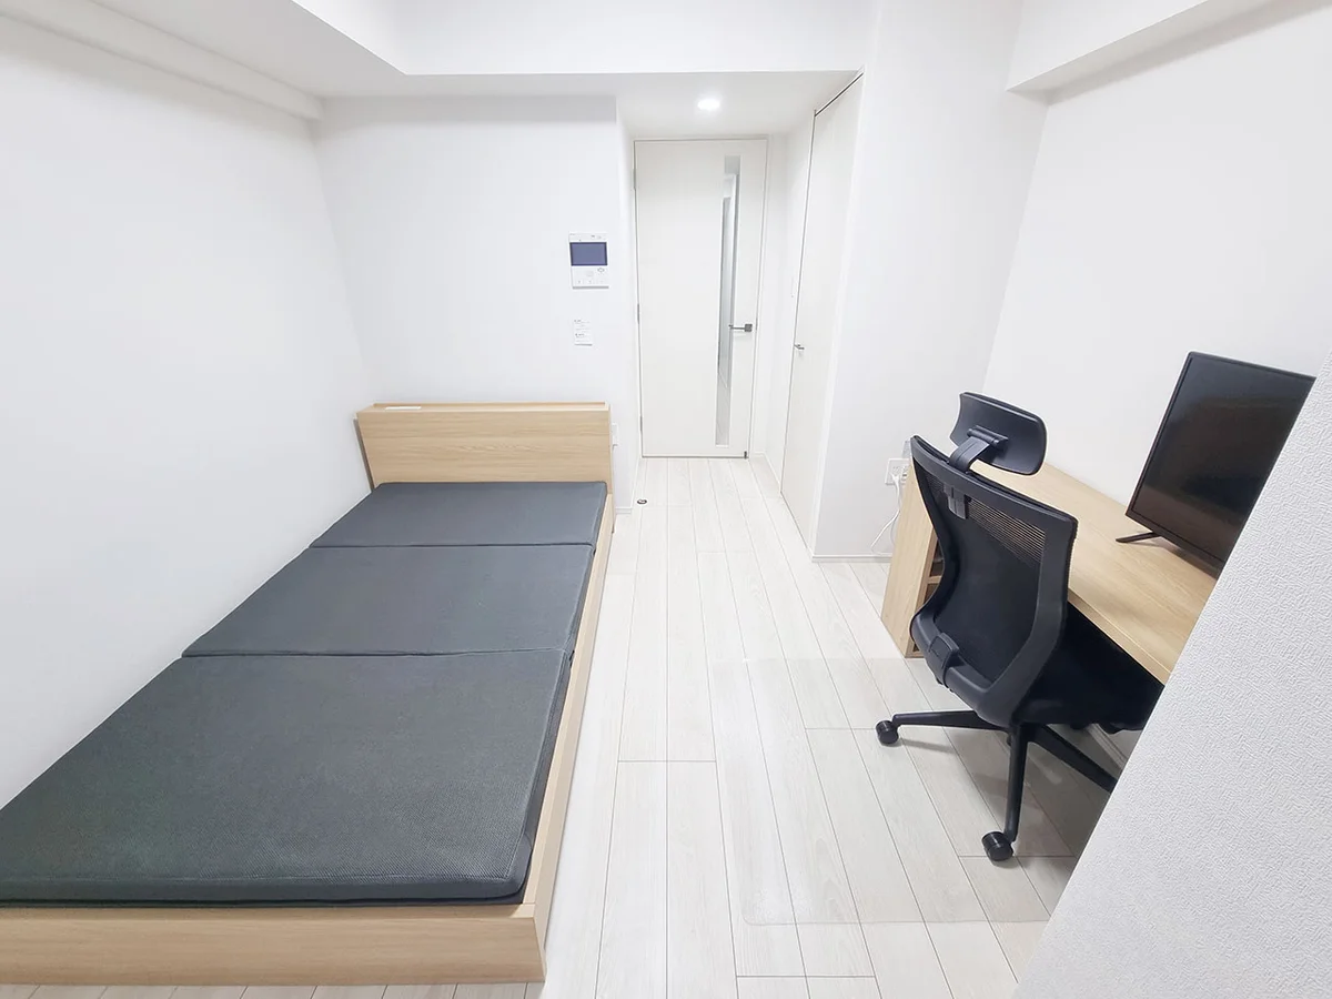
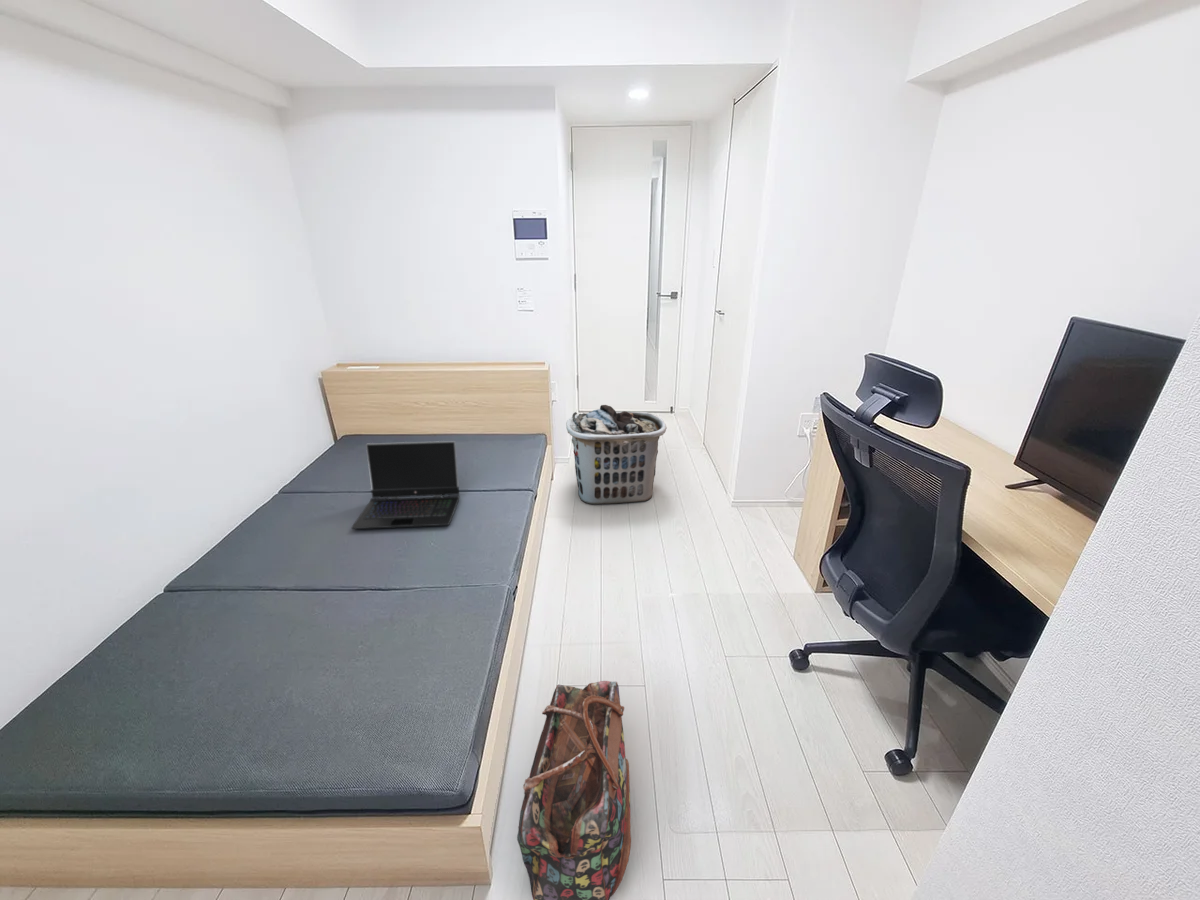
+ backpack (577, 774)
+ laptop computer (406, 484)
+ clothes hamper (615, 451)
